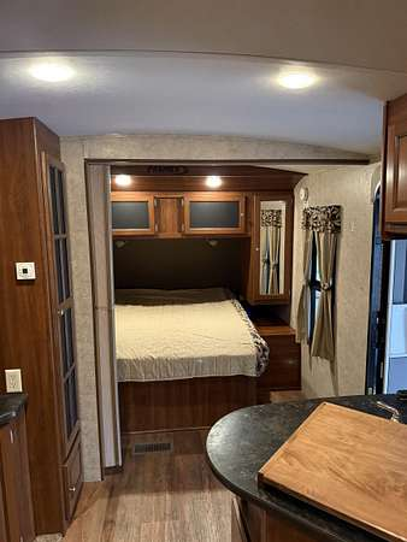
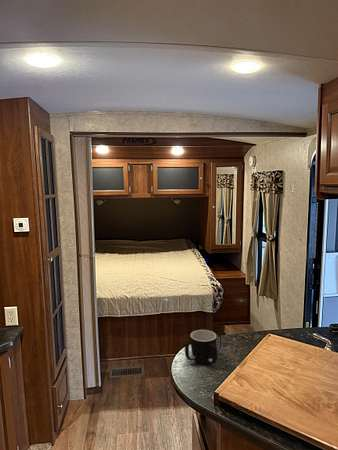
+ mug (203, 347)
